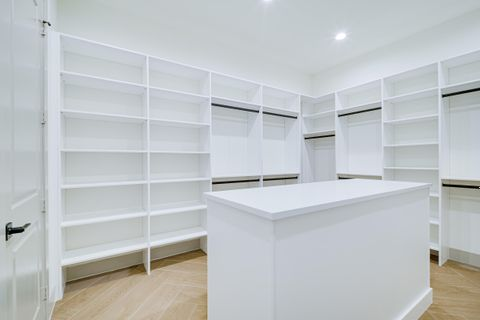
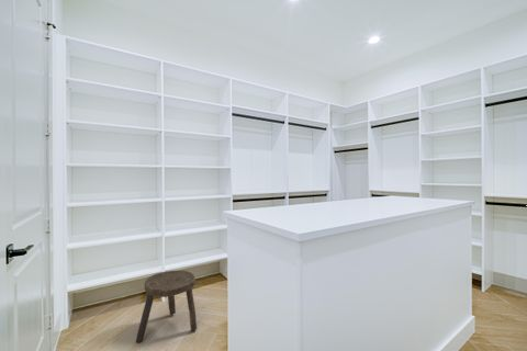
+ stool (168, 304)
